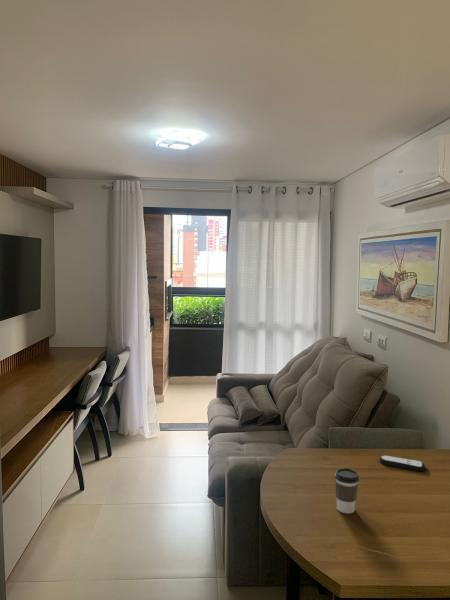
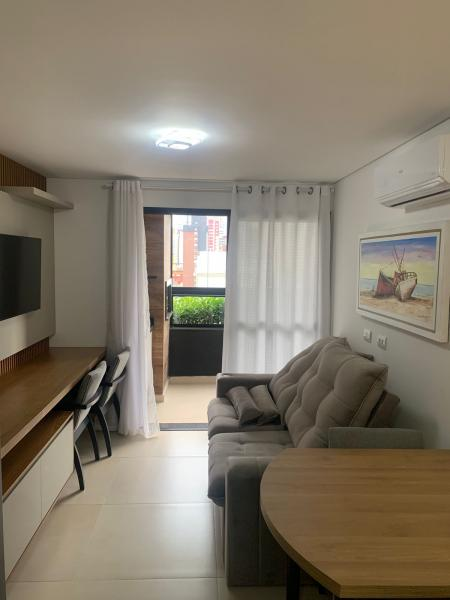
- coffee cup (346, 490)
- remote control (401, 462)
